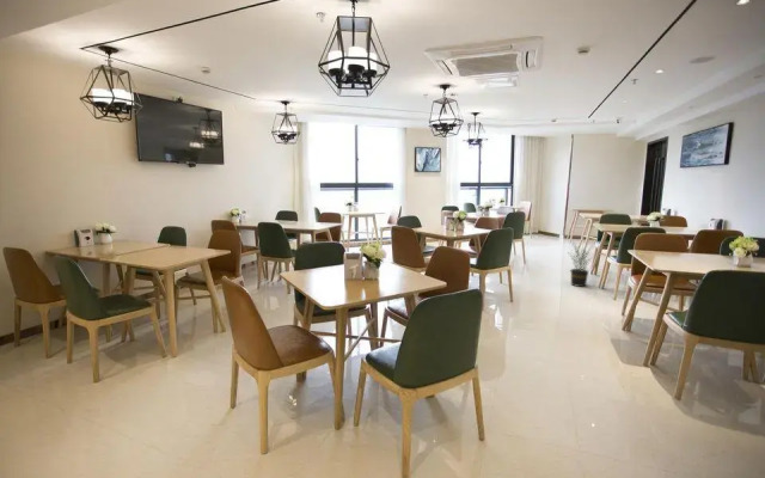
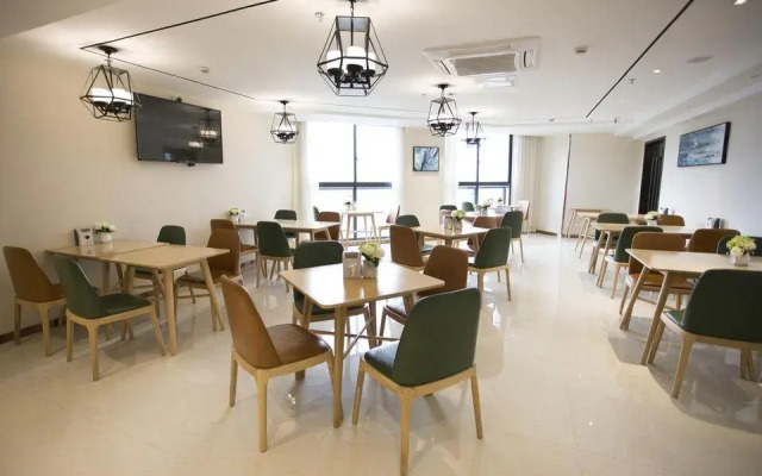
- potted plant (579, 263)
